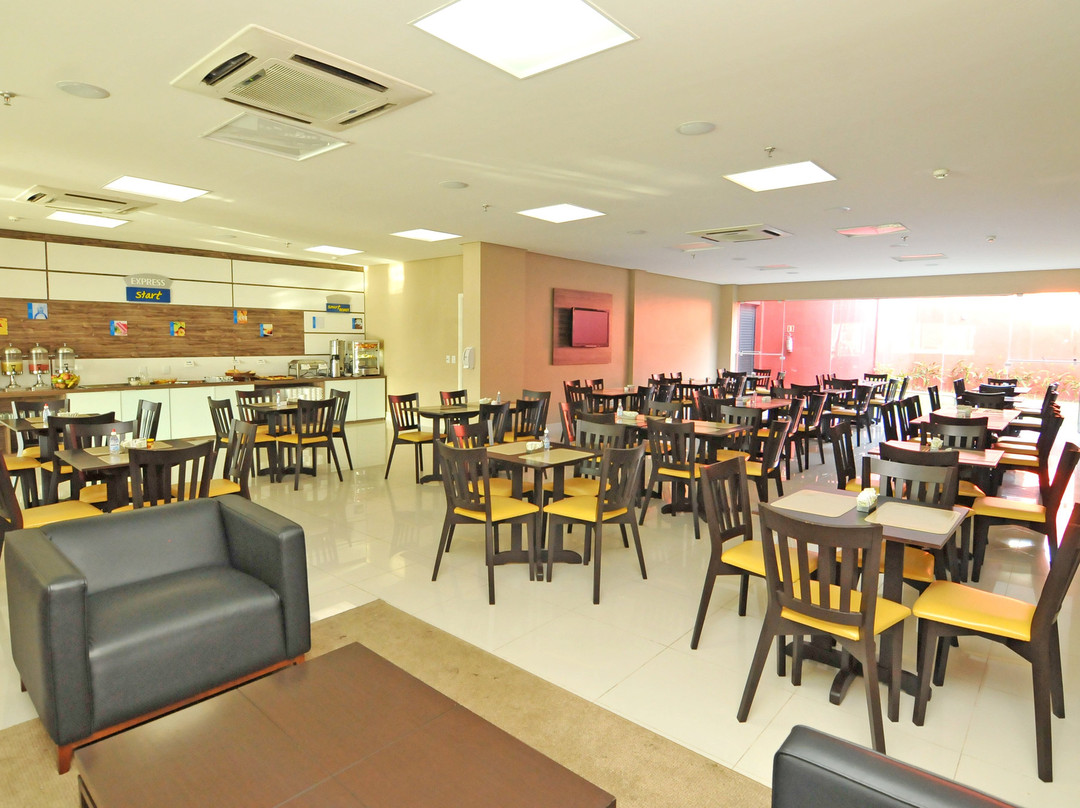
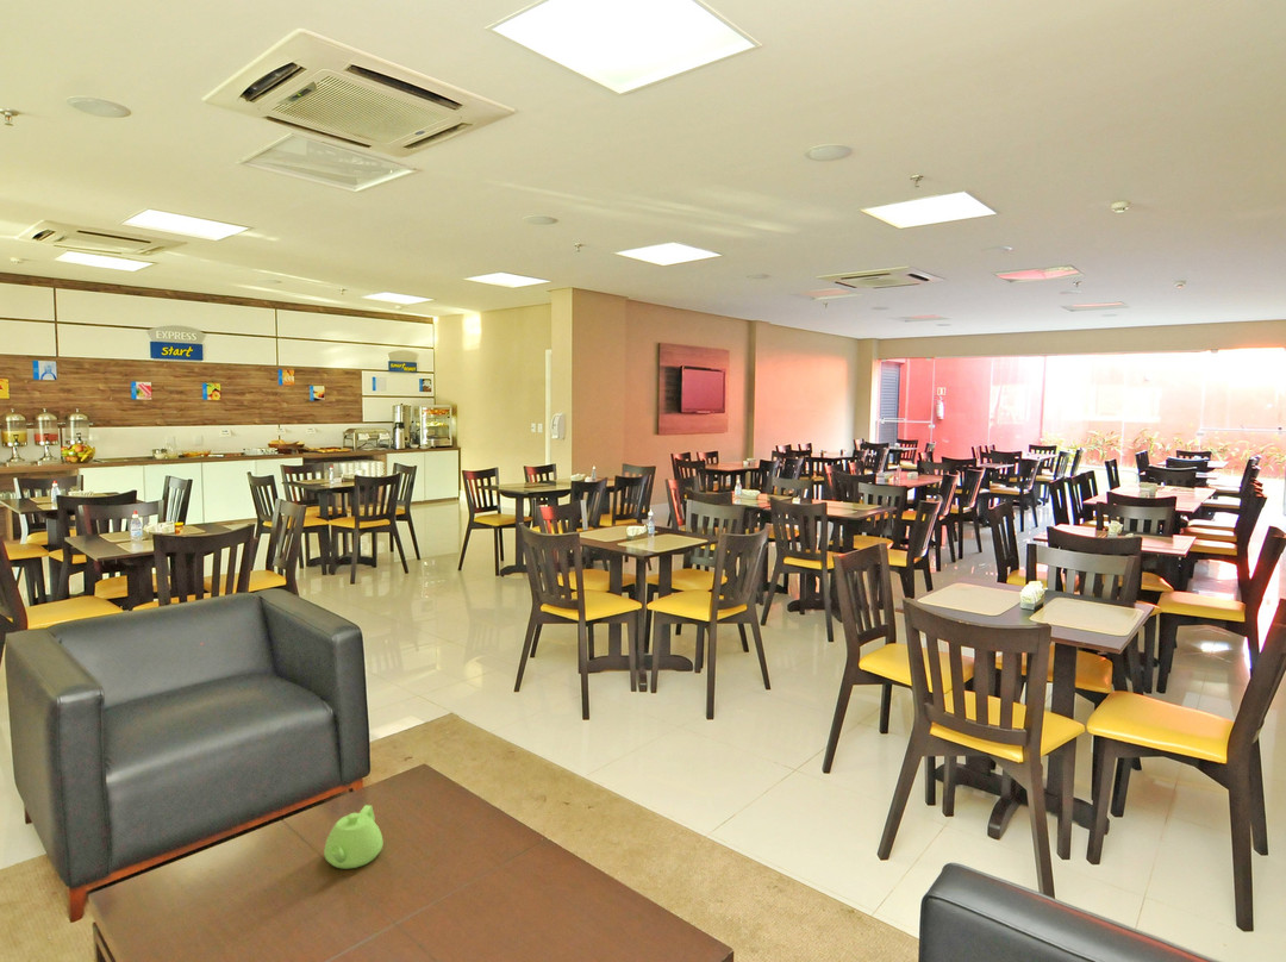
+ teapot (352, 836)
